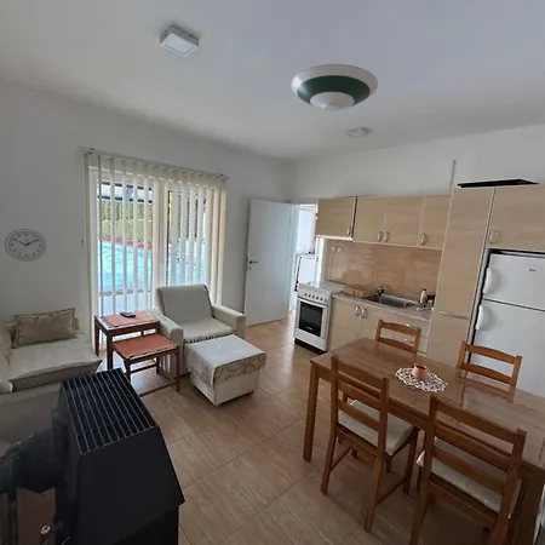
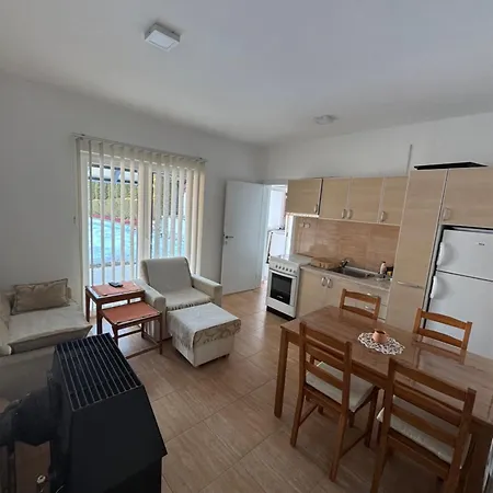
- wall clock (25, 245)
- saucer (332, 97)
